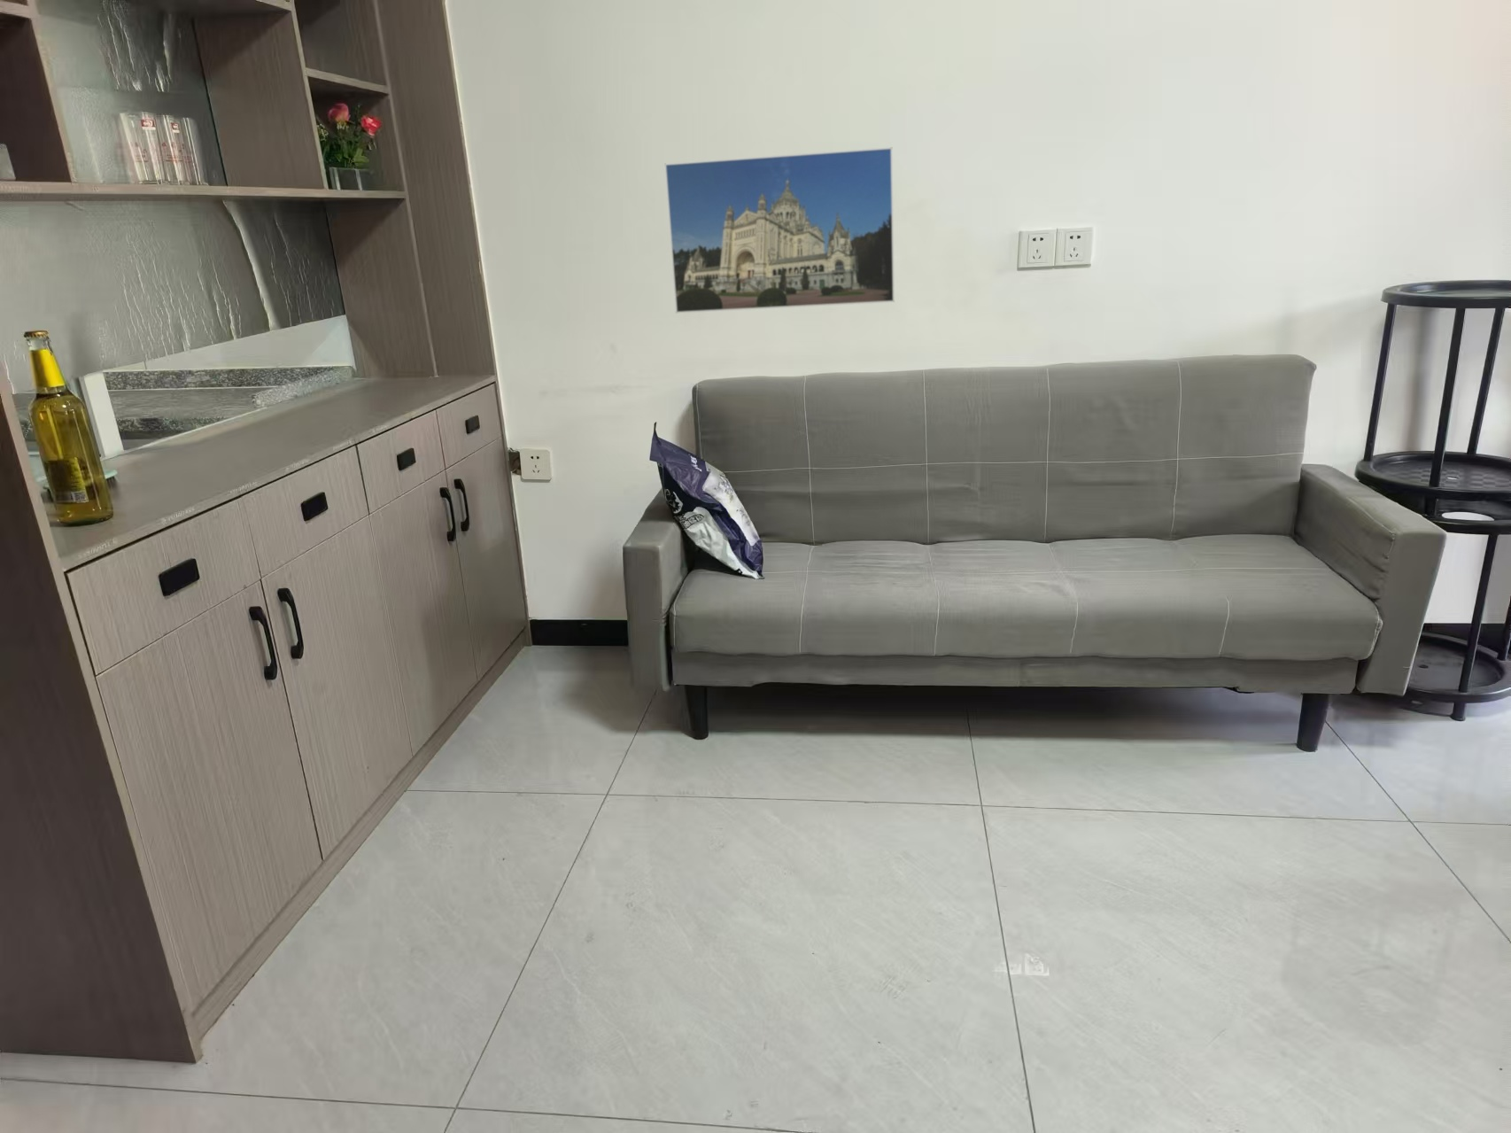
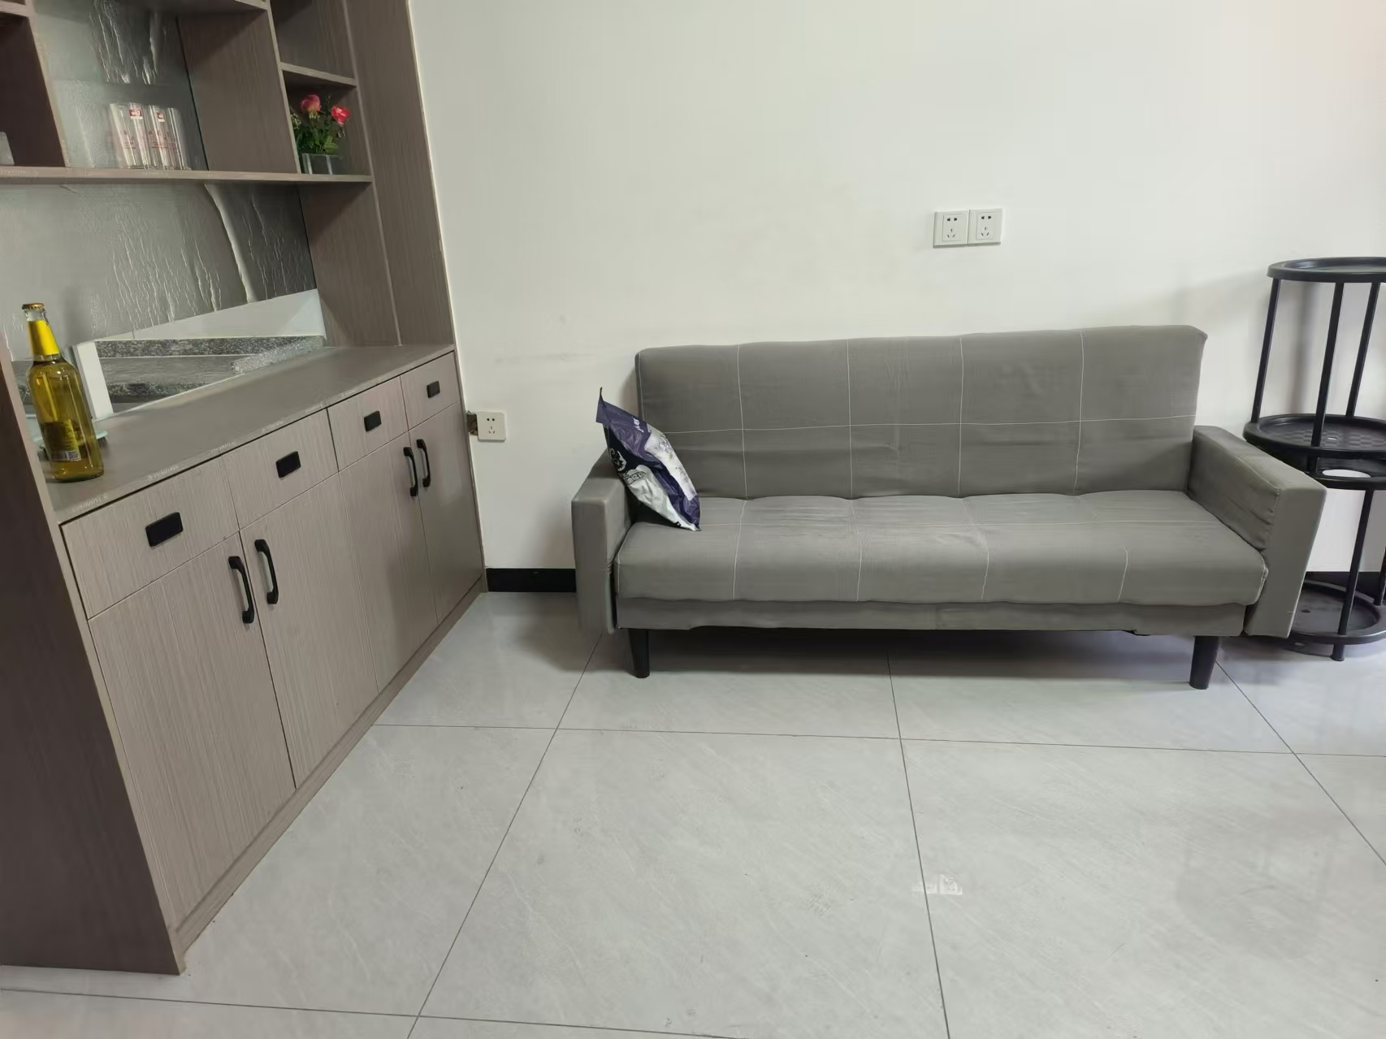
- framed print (780, 233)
